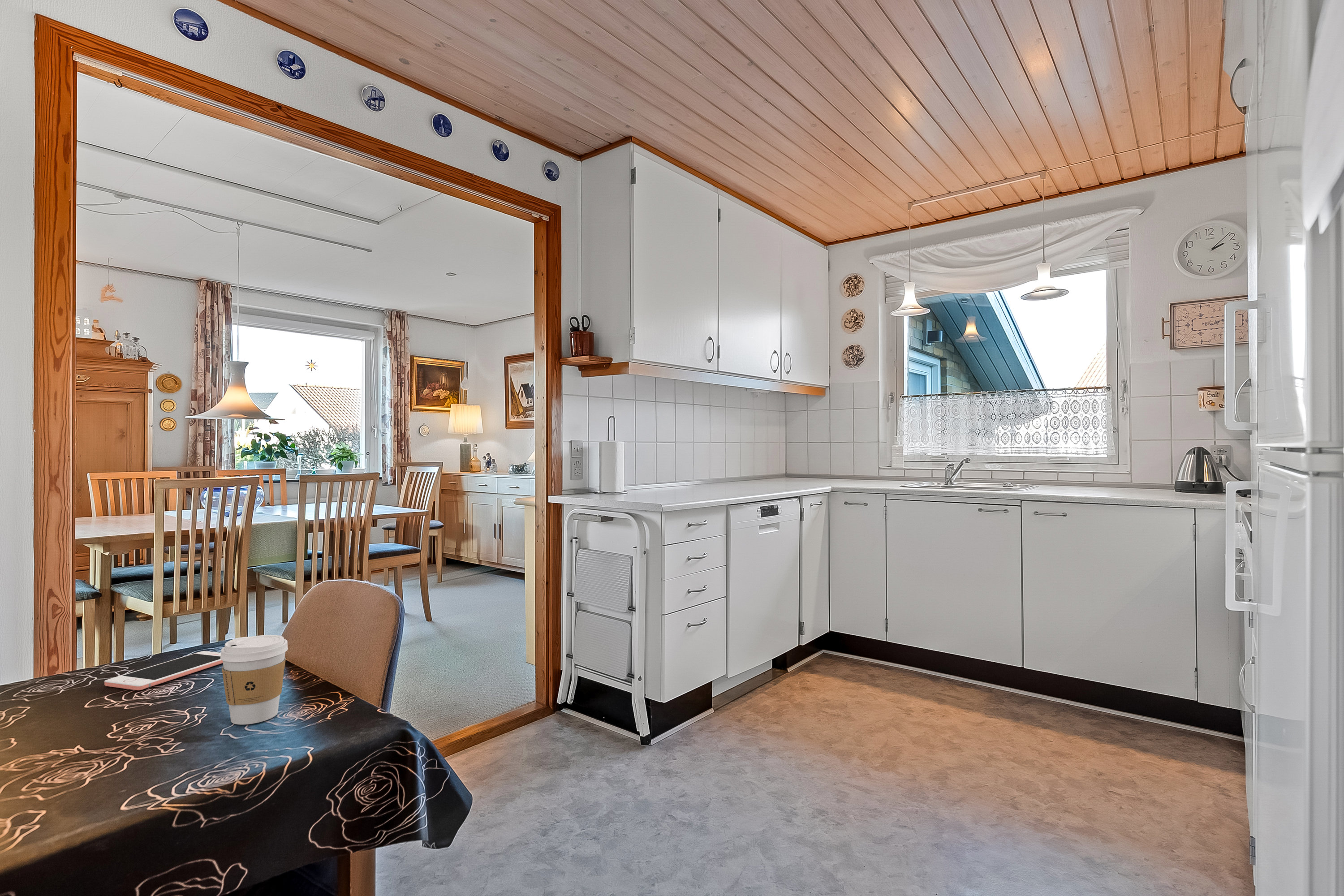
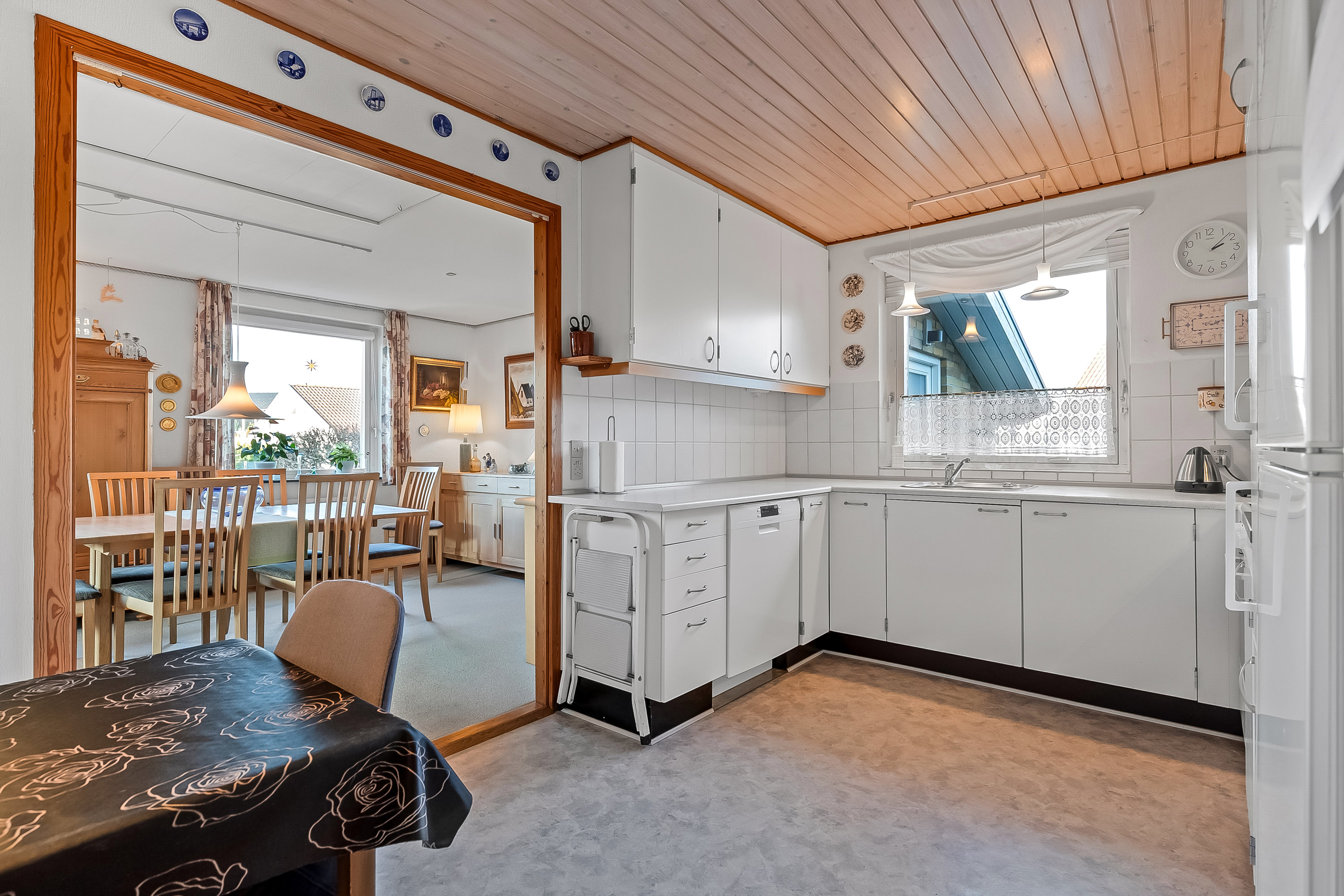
- cell phone (174, 669)
- coffee cup (255, 677)
